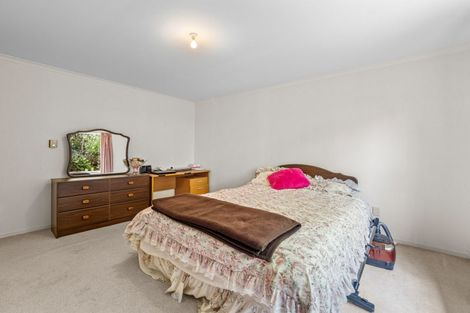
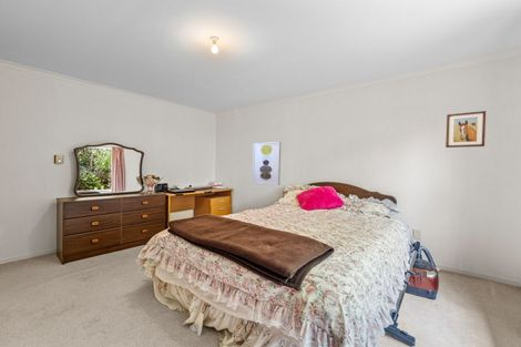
+ wall art (265, 163)
+ wall art (464, 130)
